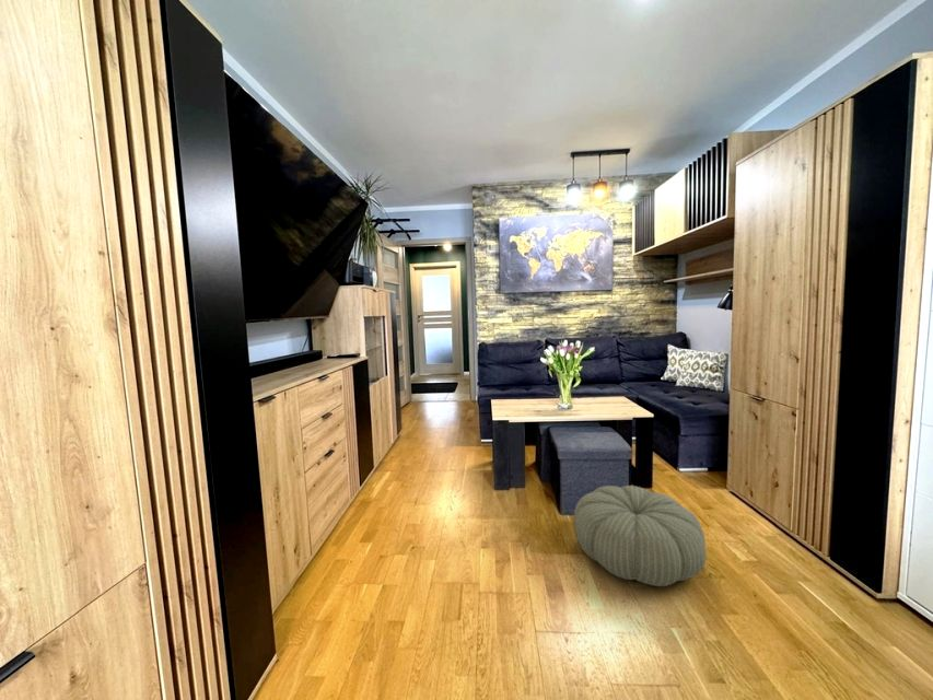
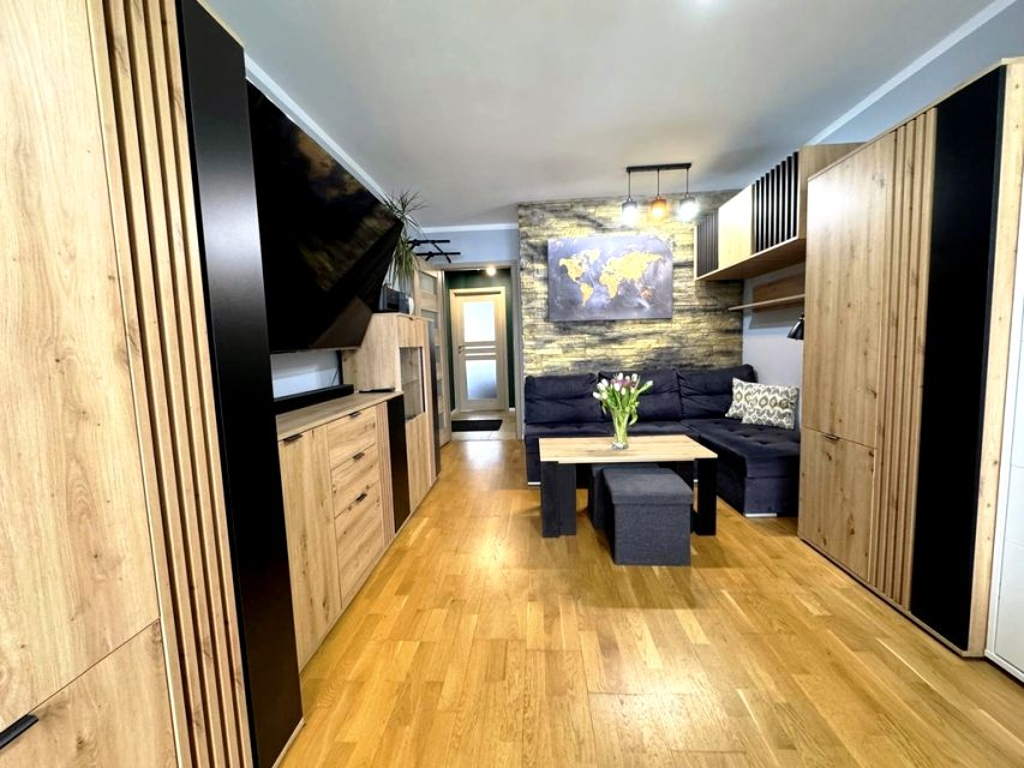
- pouf (635, 528)
